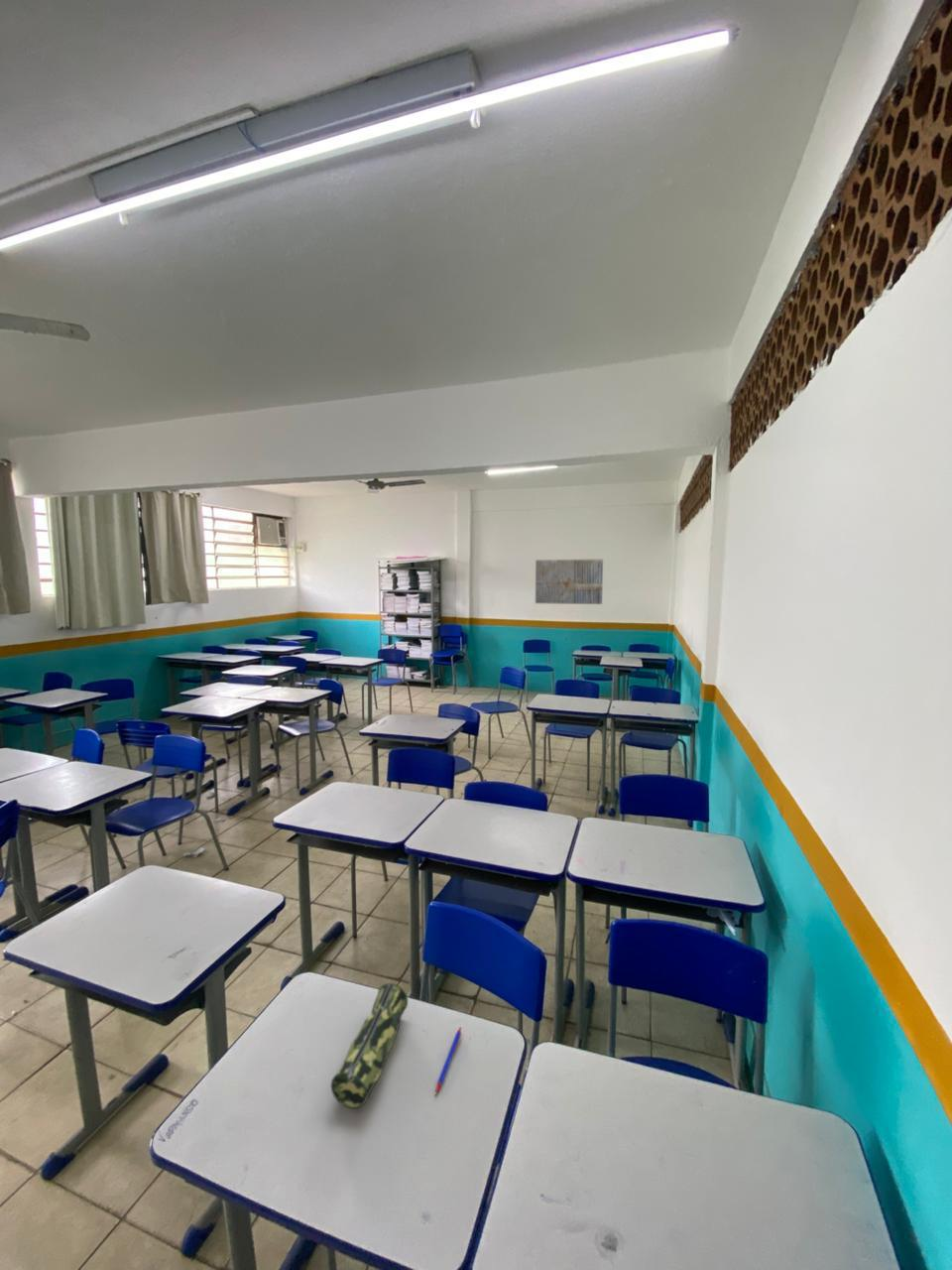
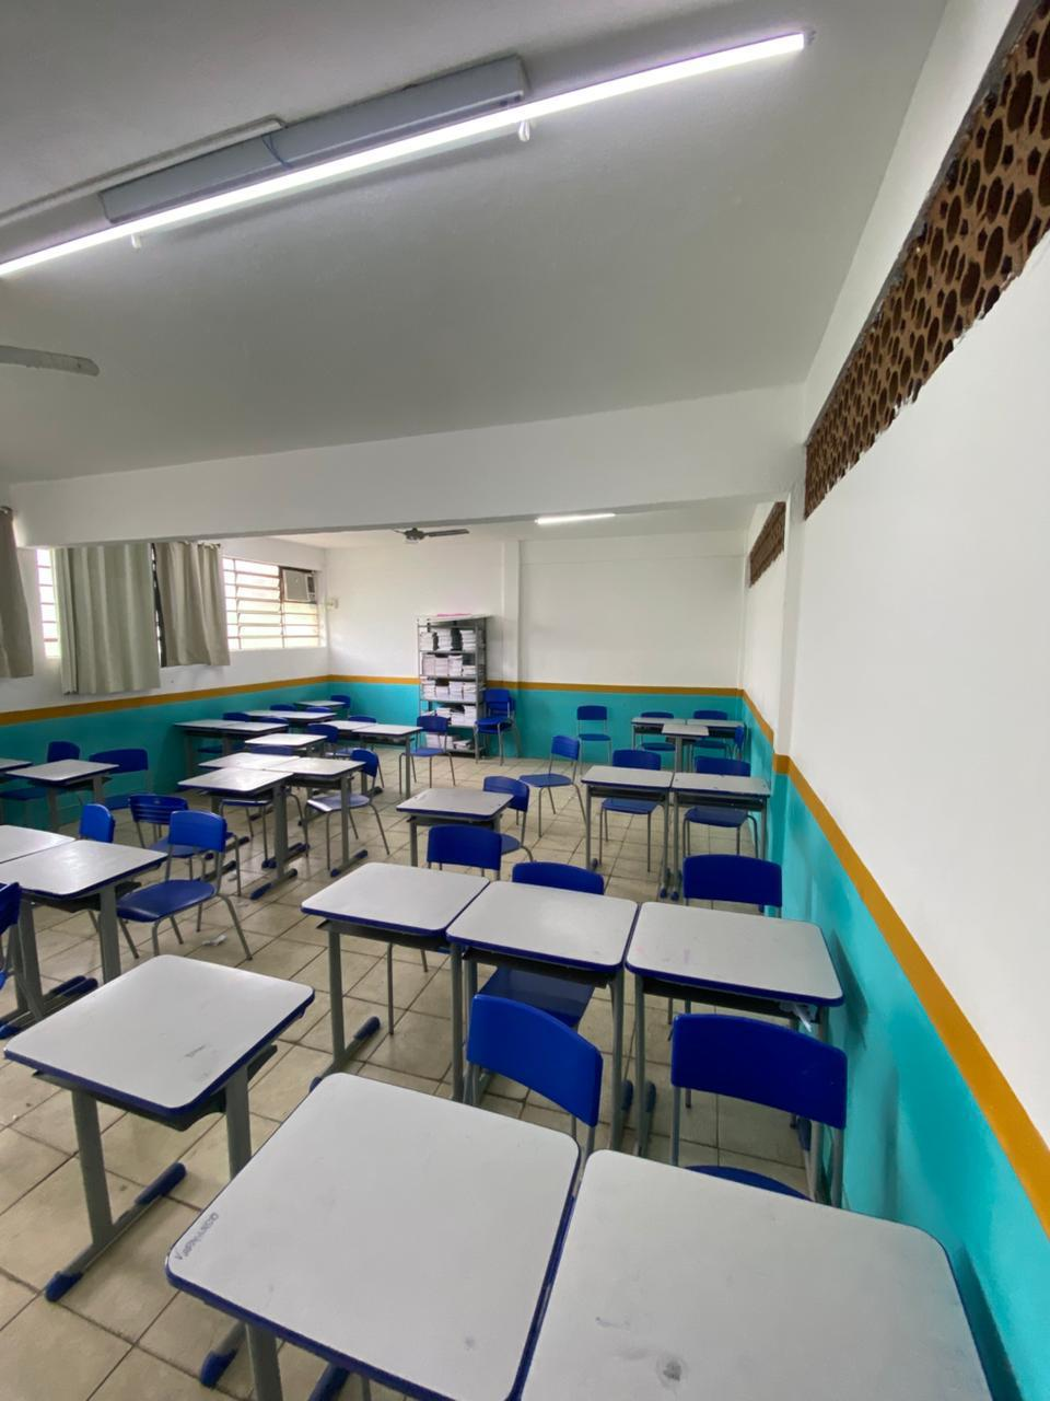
- pen (448, 1059)
- wall art (568, 581)
- pencil case (372, 1043)
